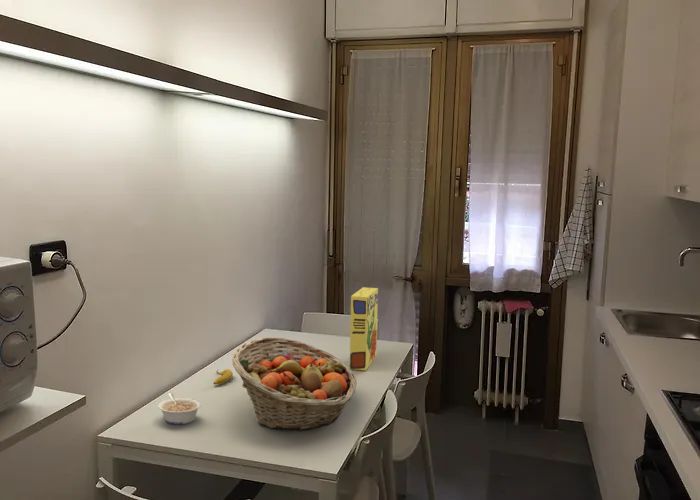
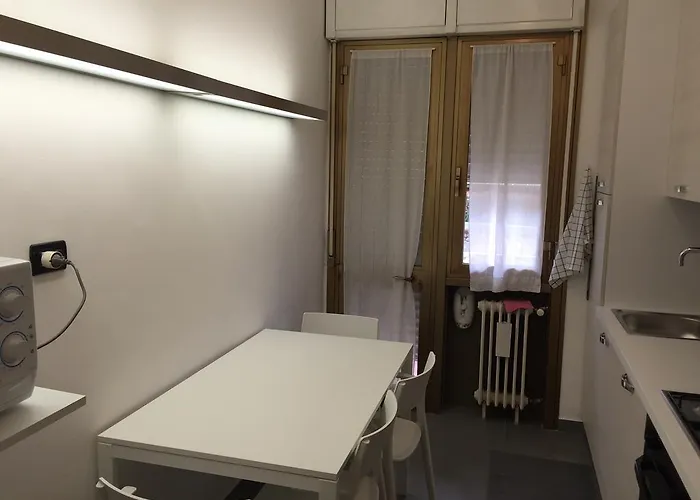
- cereal box (364, 327)
- banana (221, 376)
- fruit basket (295, 380)
- legume (178, 410)
